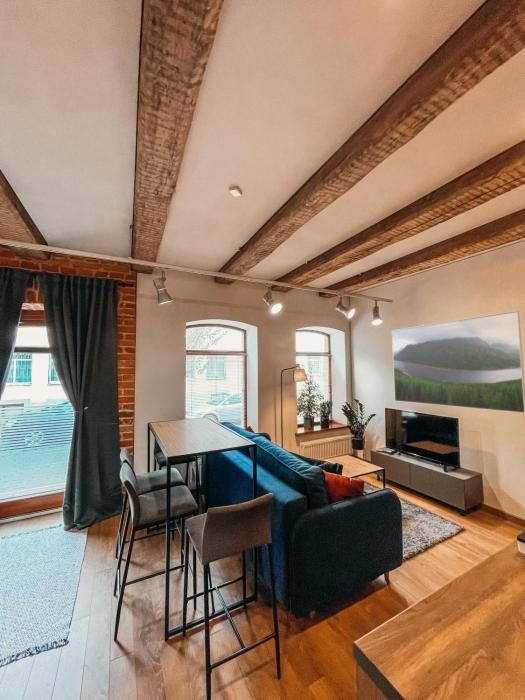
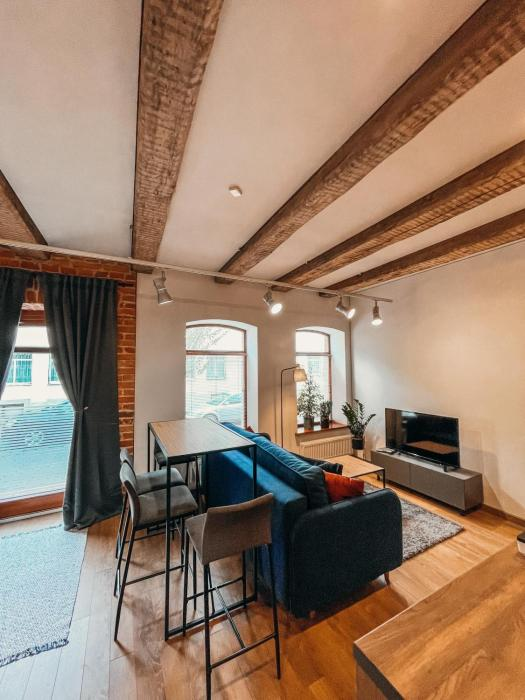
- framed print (446, 363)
